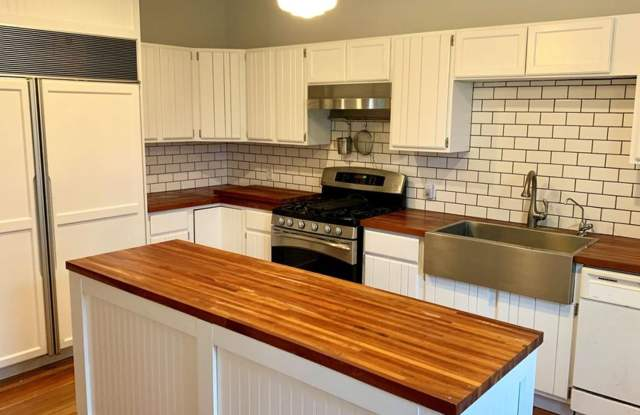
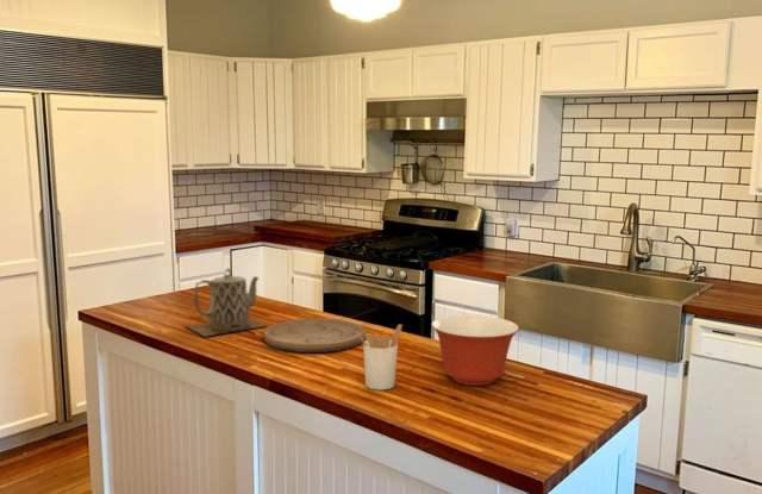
+ mixing bowl (474, 351)
+ cutting board (314, 333)
+ utensil holder (379, 356)
+ teapot (225, 296)
